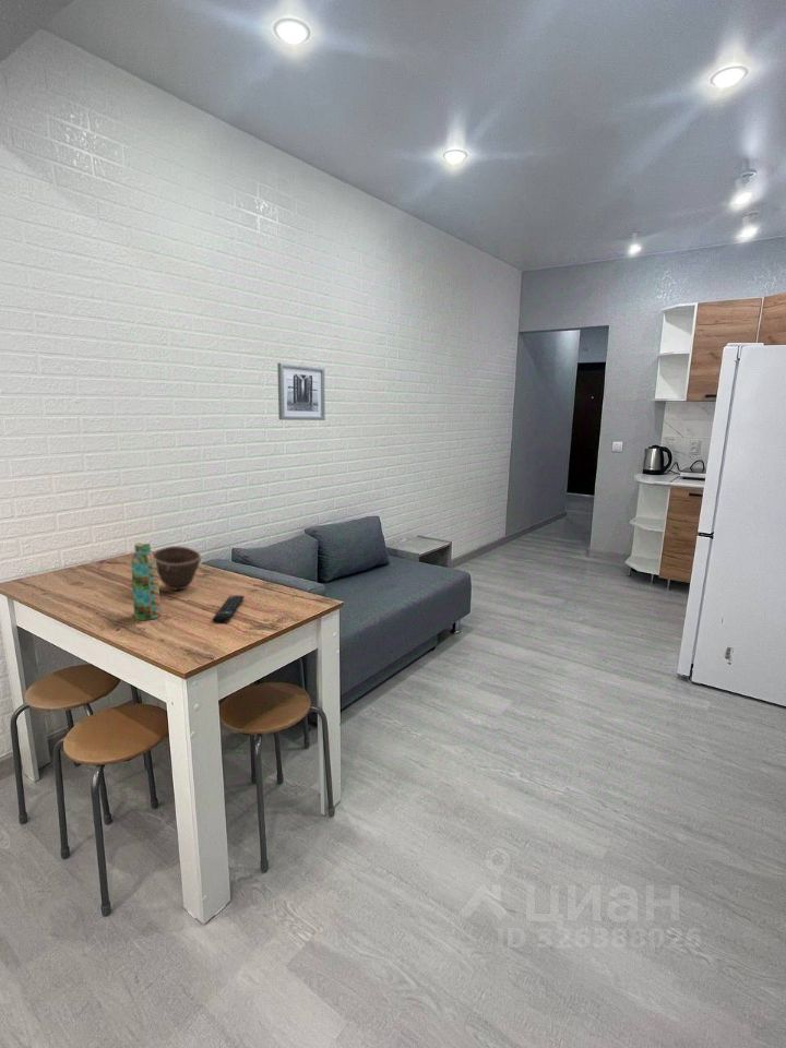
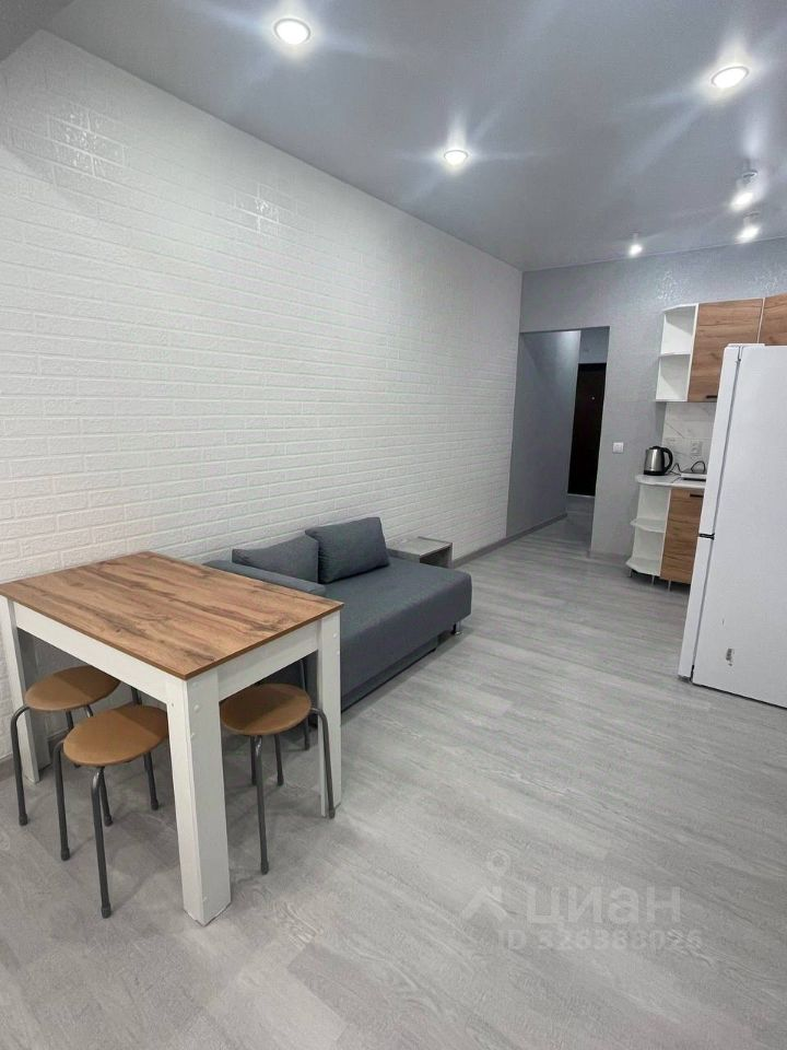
- remote control (229, 608)
- wall art (302, 393)
- bowl (177, 570)
- water bottle (145, 580)
